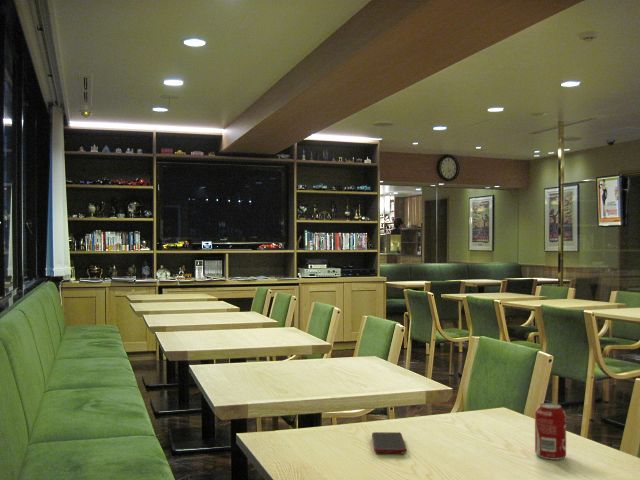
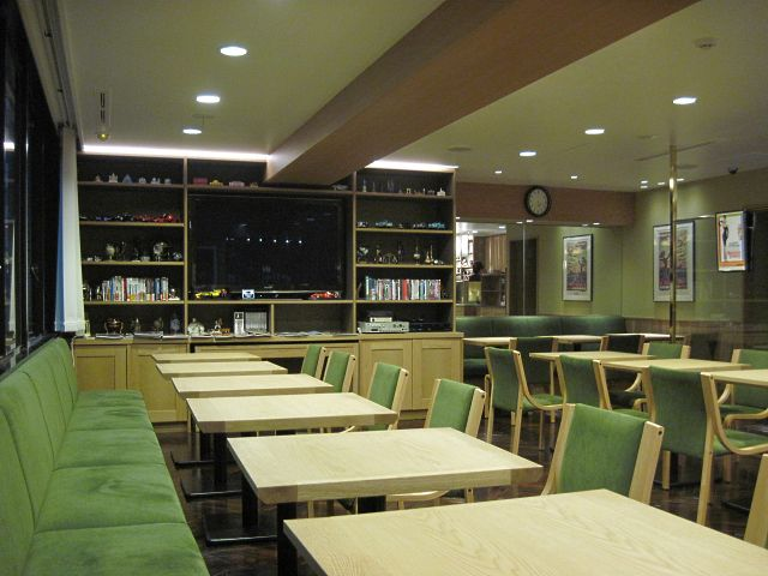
- cell phone (388, 442)
- beverage can (550, 430)
